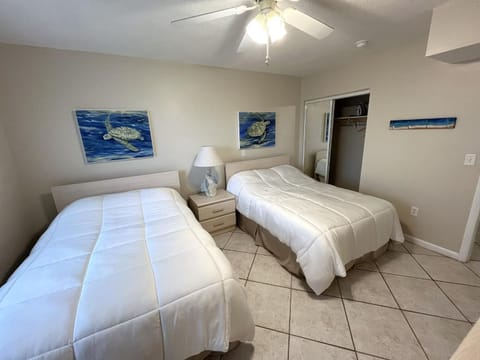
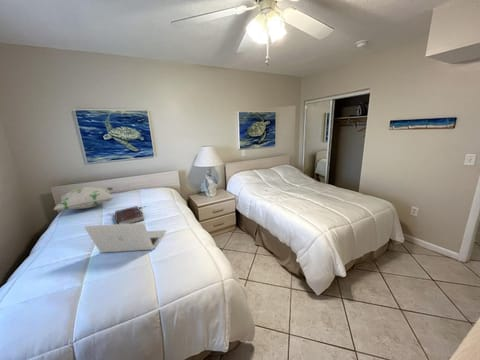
+ book (129, 214)
+ laptop (130, 229)
+ decorative pillow (87, 197)
